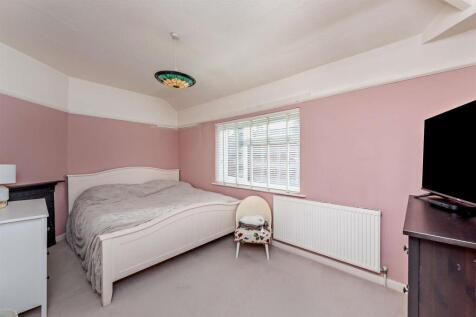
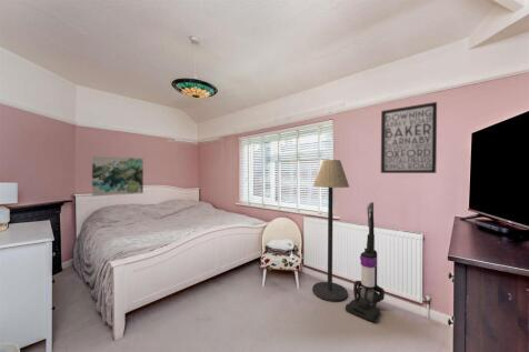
+ vacuum cleaner (367, 255)
+ floor lamp (330, 225)
+ wall art (407, 140)
+ wall art (119, 175)
